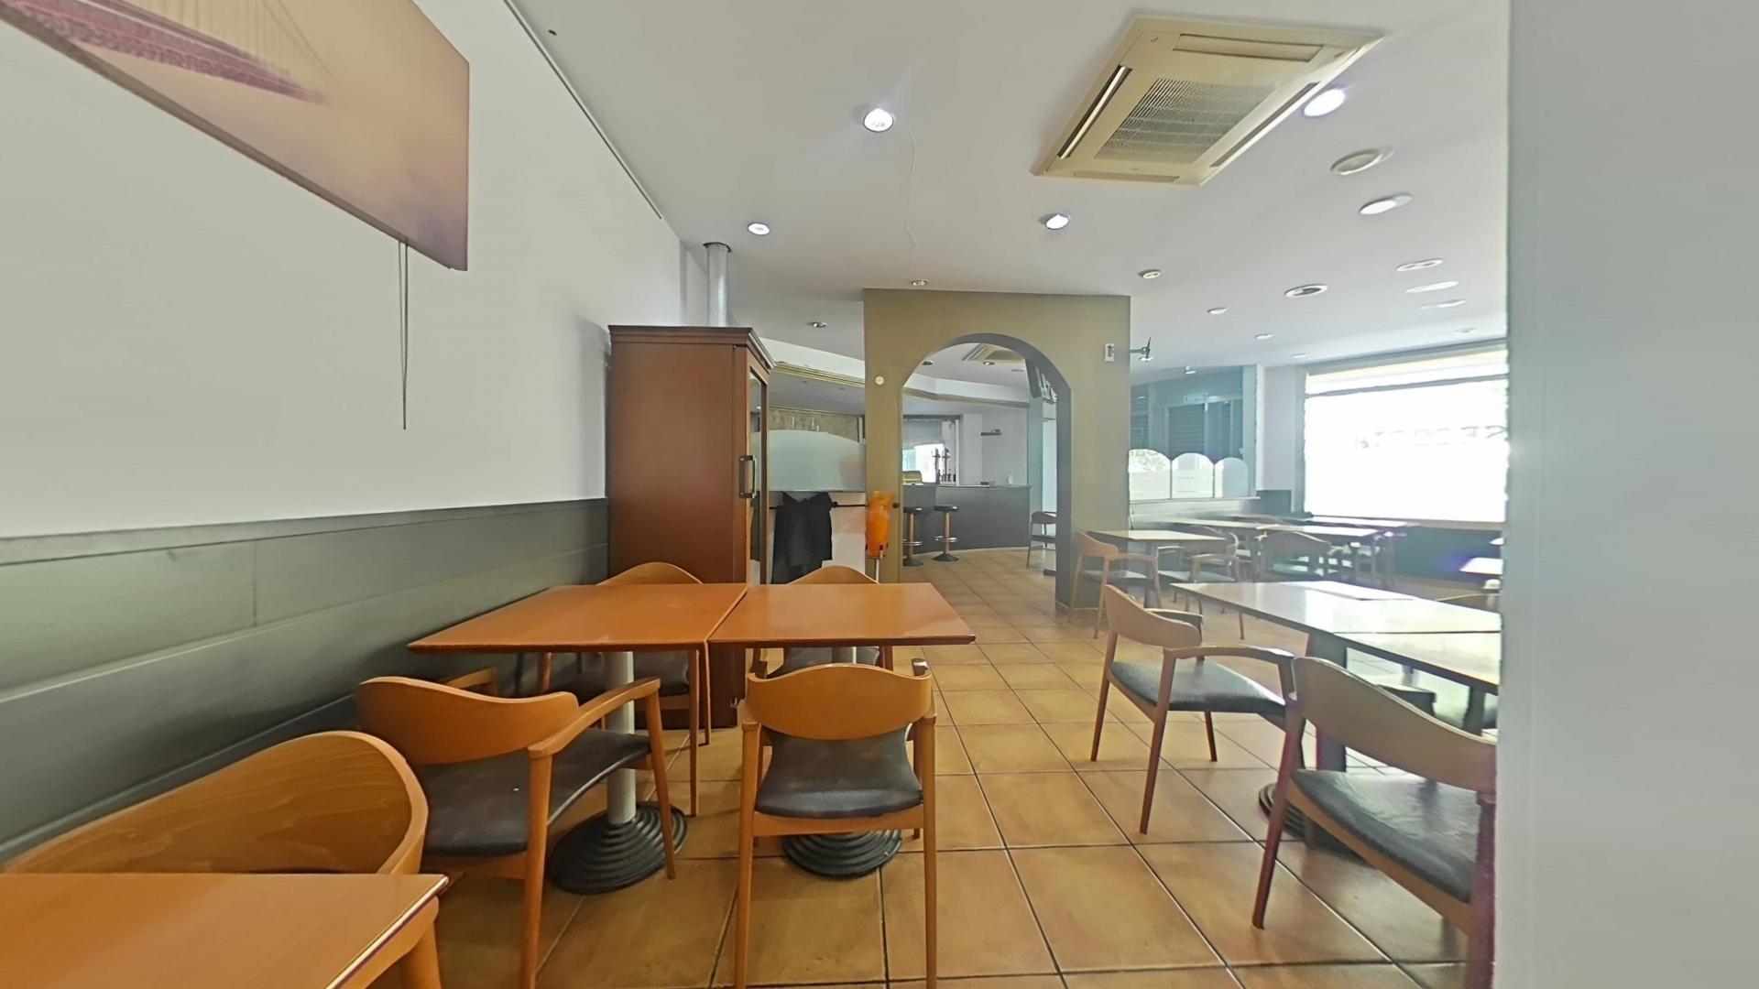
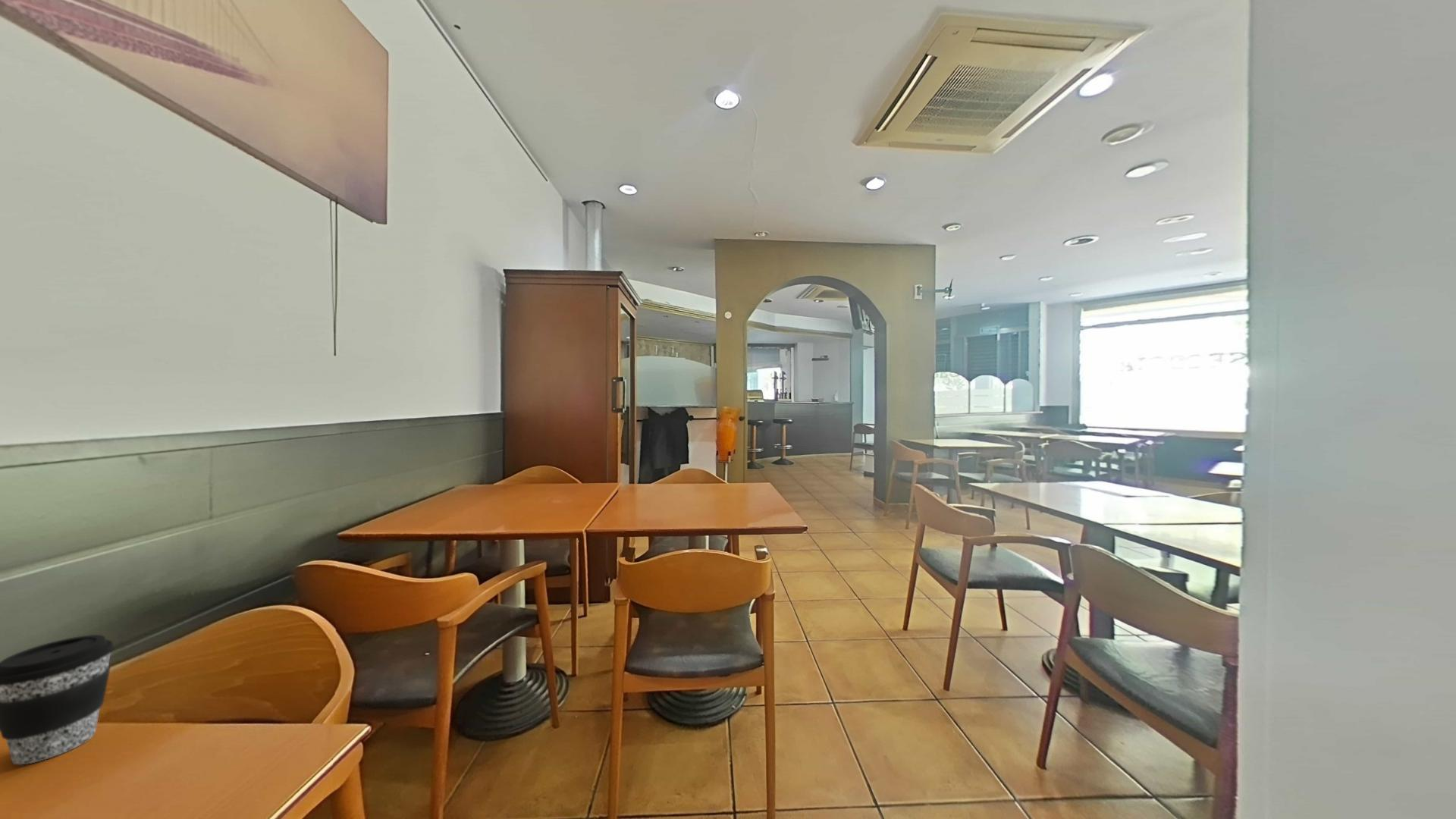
+ coffee cup (55, 698)
